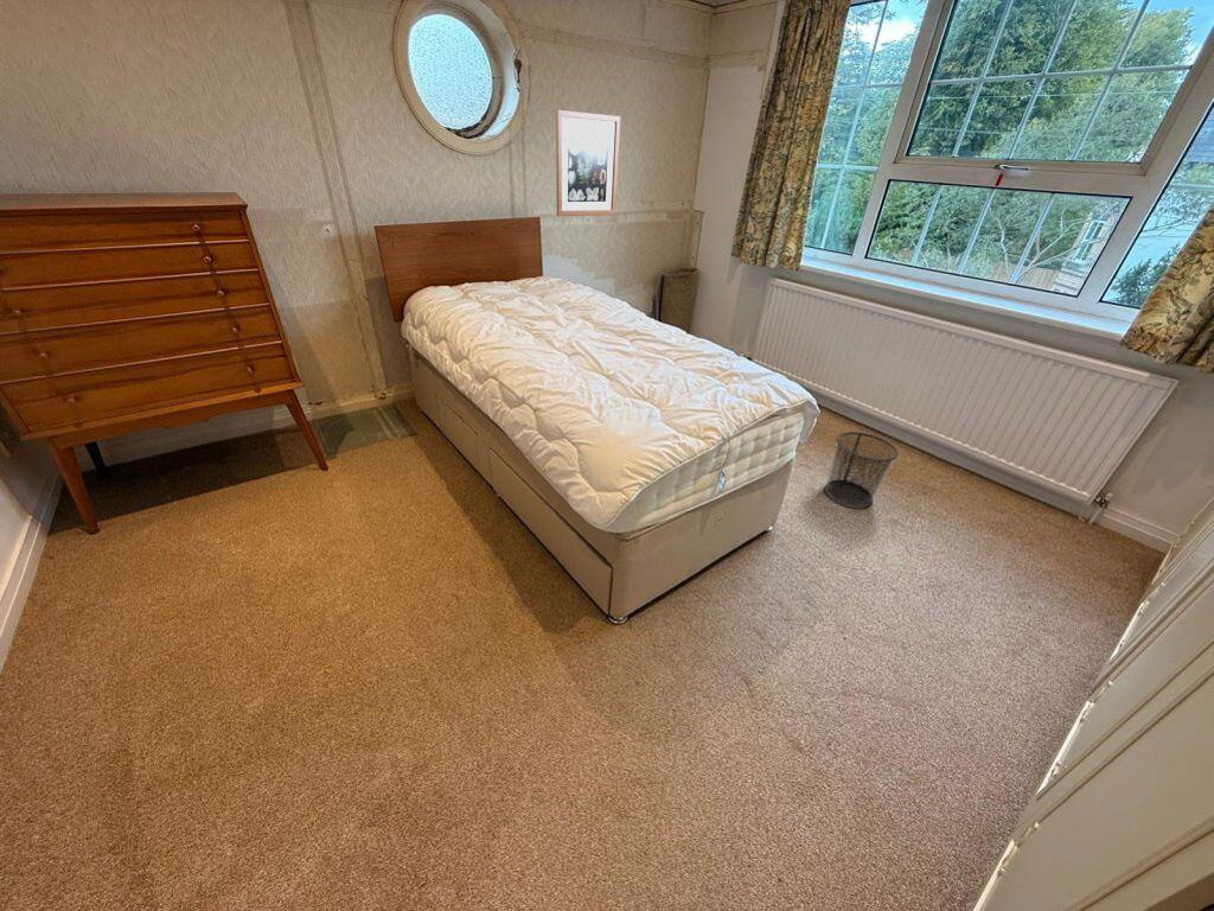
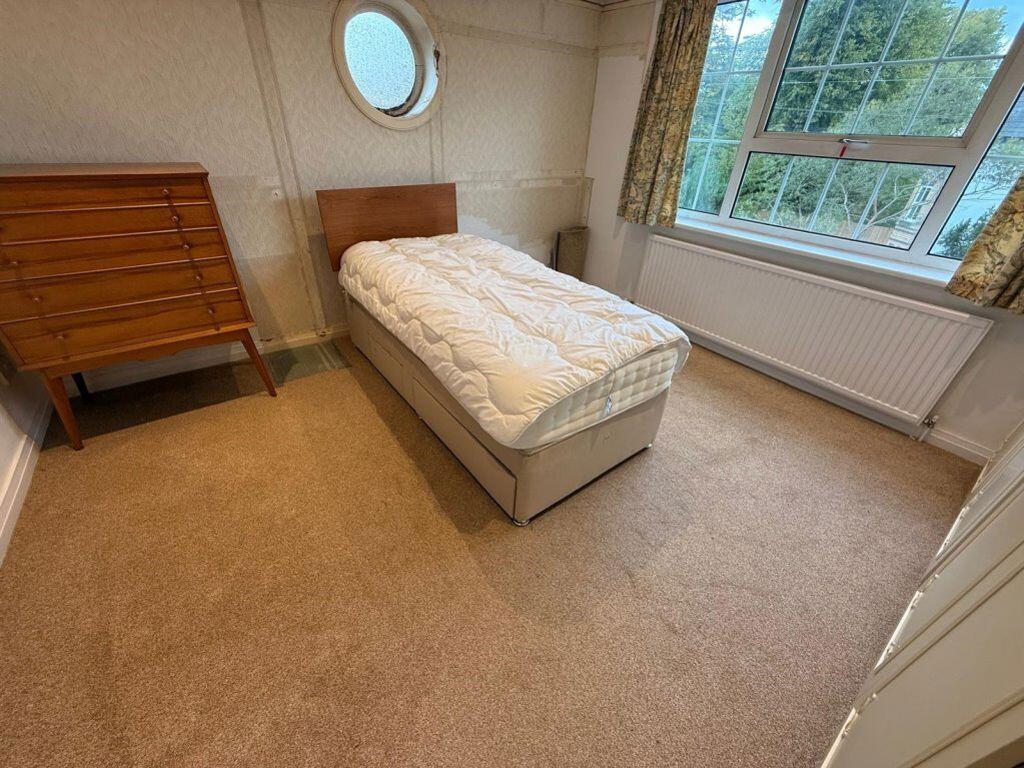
- wall art (588, 166)
- waste bin (857, 470)
